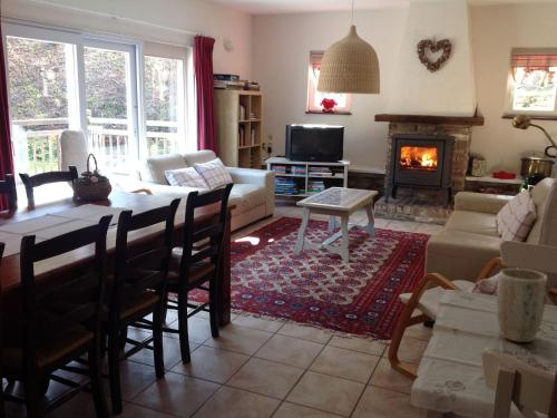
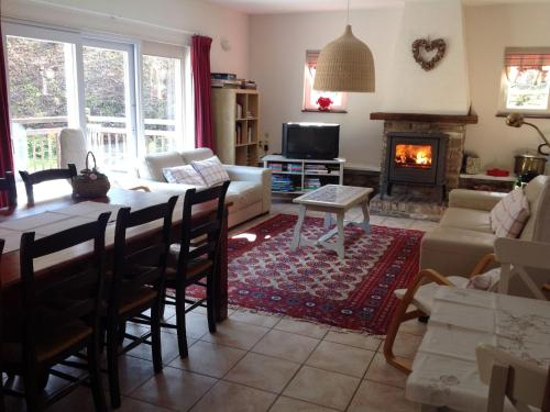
- plant pot (520, 305)
